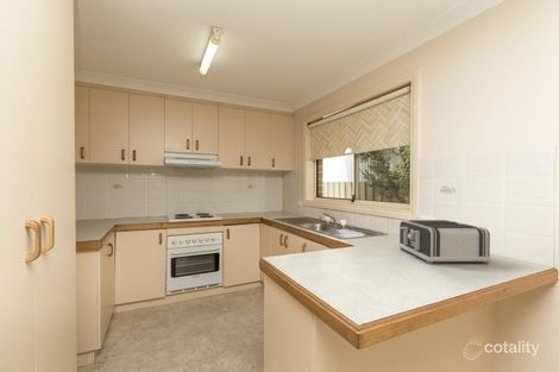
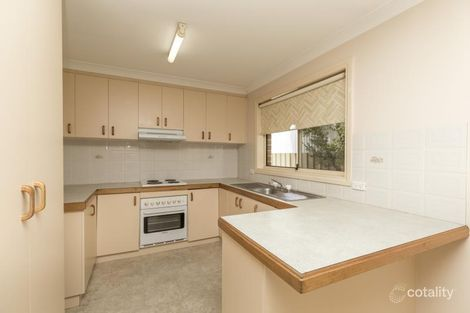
- toaster (436, 239)
